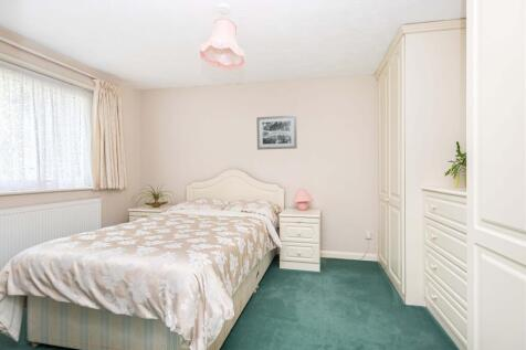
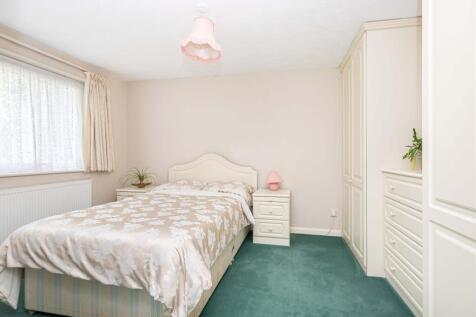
- wall art (276, 132)
